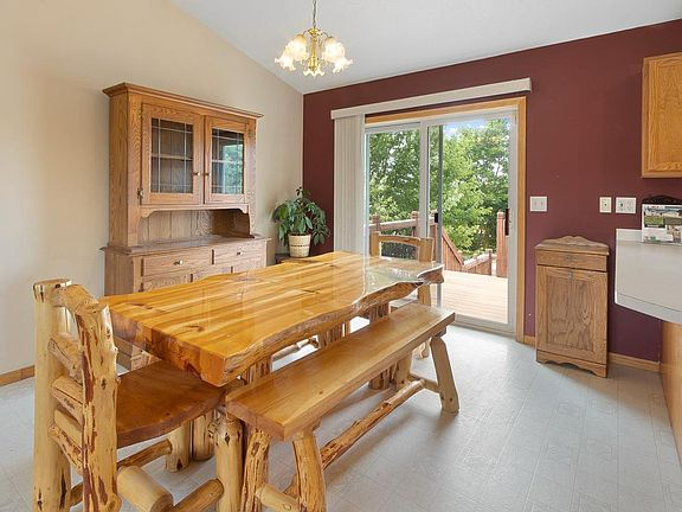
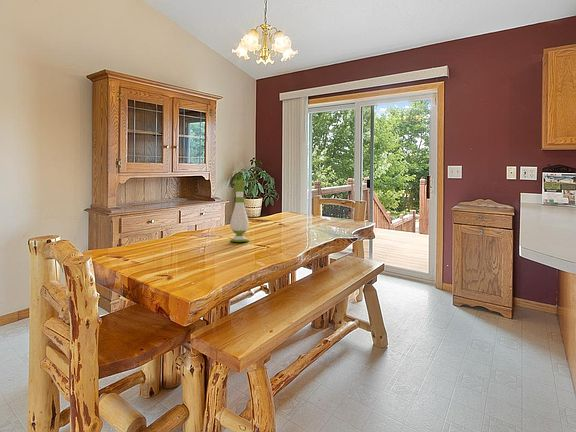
+ vase (239, 211)
